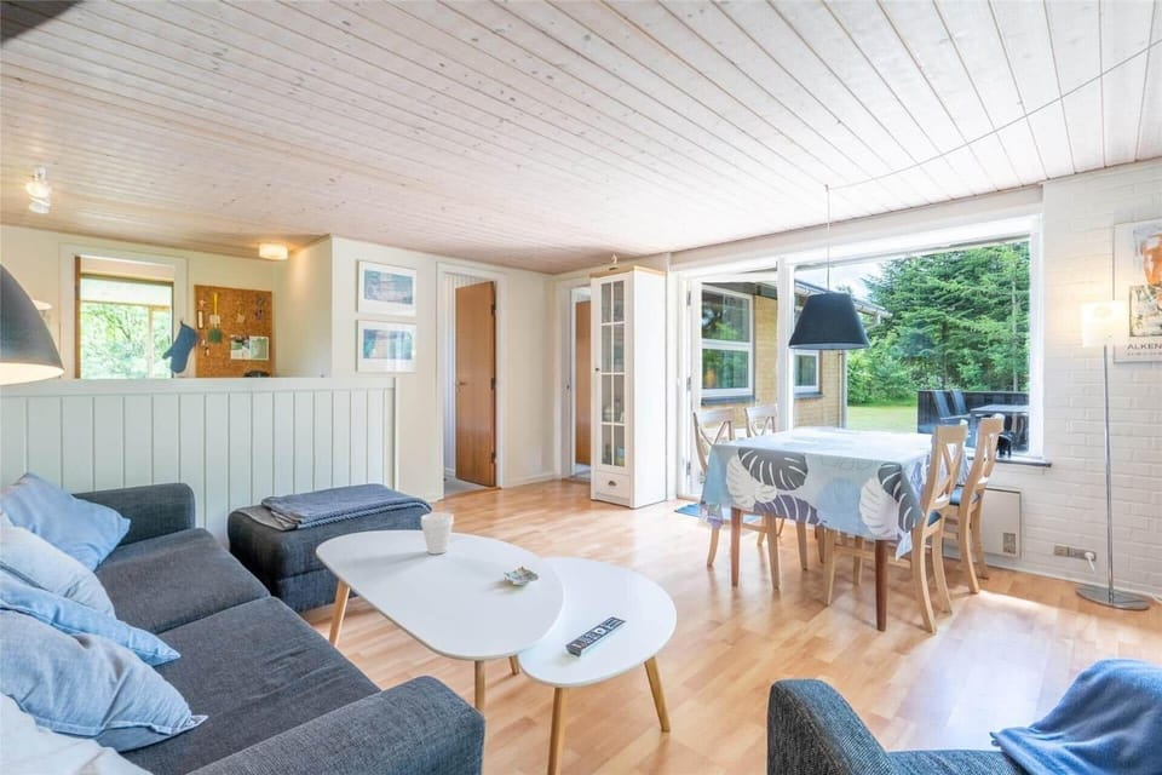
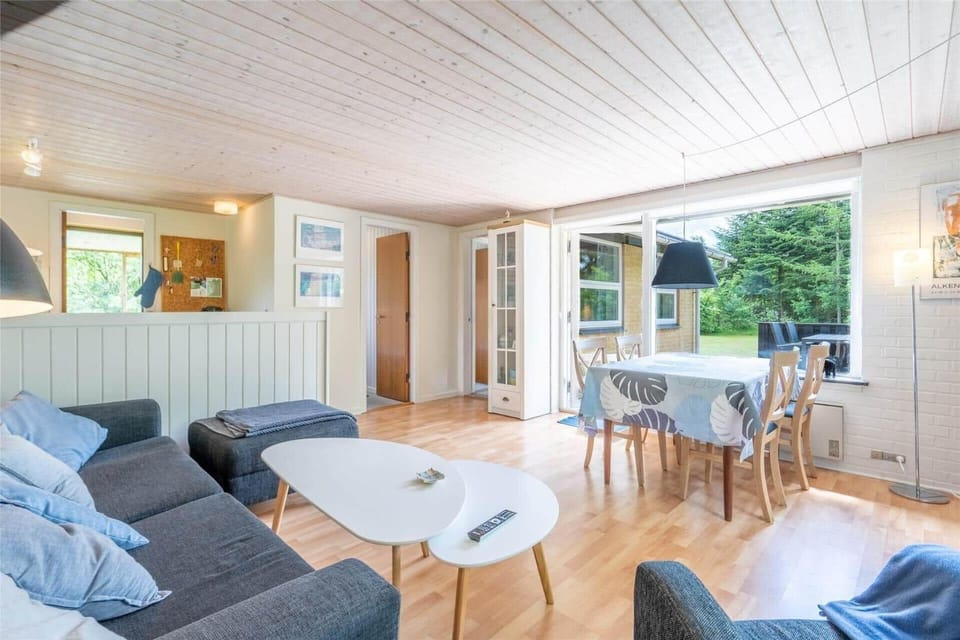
- cup (437, 533)
